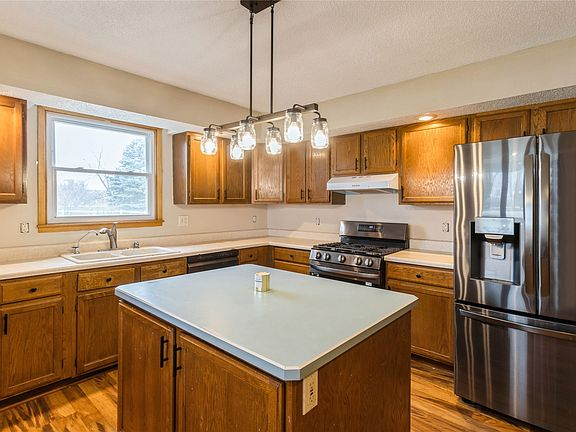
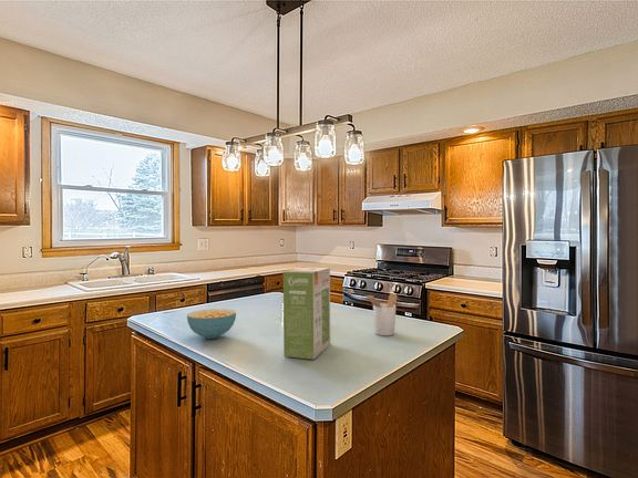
+ cereal bowl (212, 324)
+ utensil holder (380, 313)
+ food box (308, 310)
